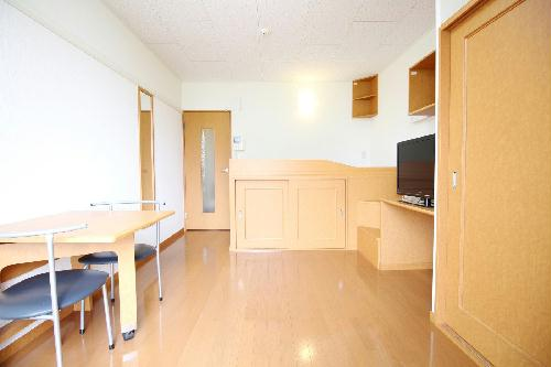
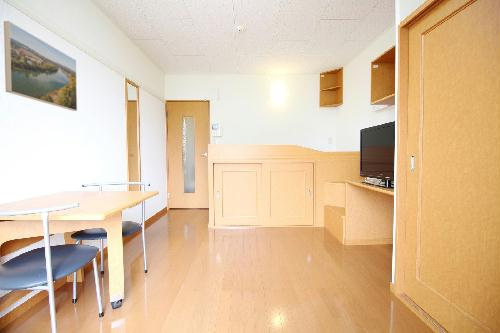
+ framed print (46, 73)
